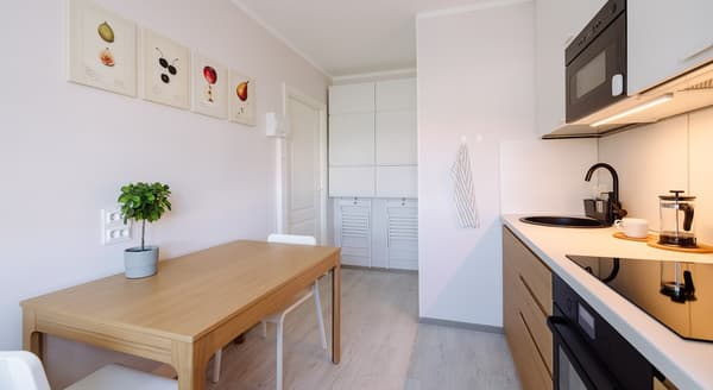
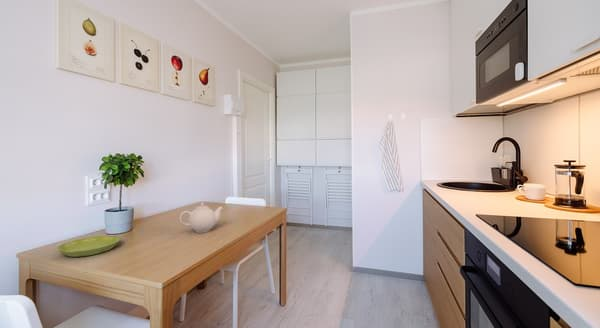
+ saucer (90, 246)
+ teapot (202, 216)
